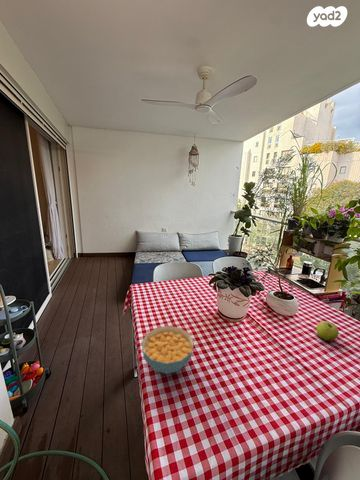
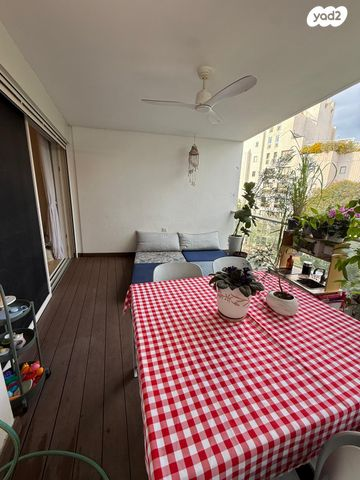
- fruit (327, 330)
- cereal bowl (167, 353)
